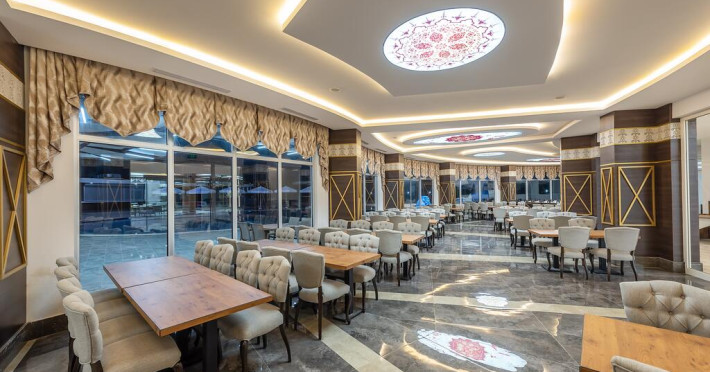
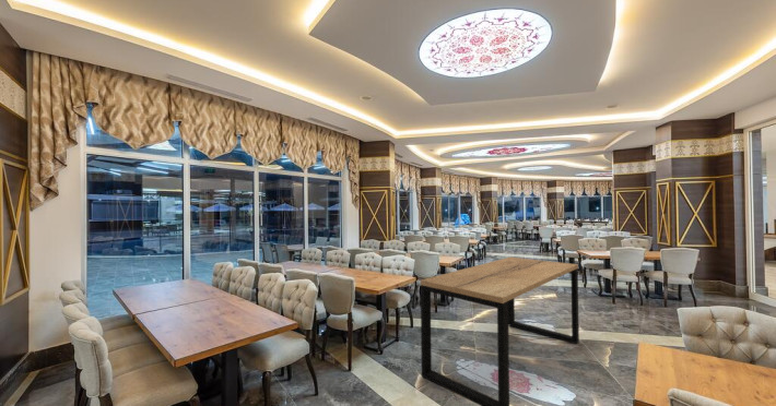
+ dining table (508, 313)
